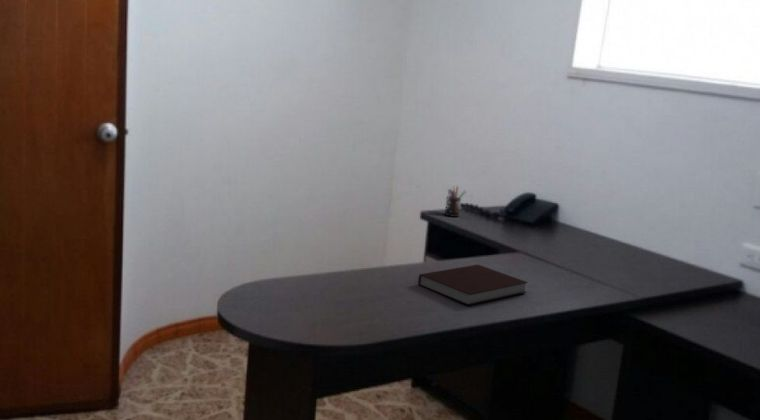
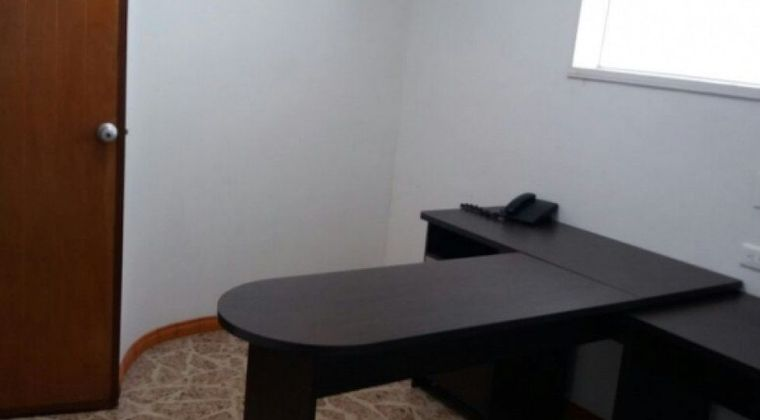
- pen holder (455, 200)
- notebook (473, 283)
